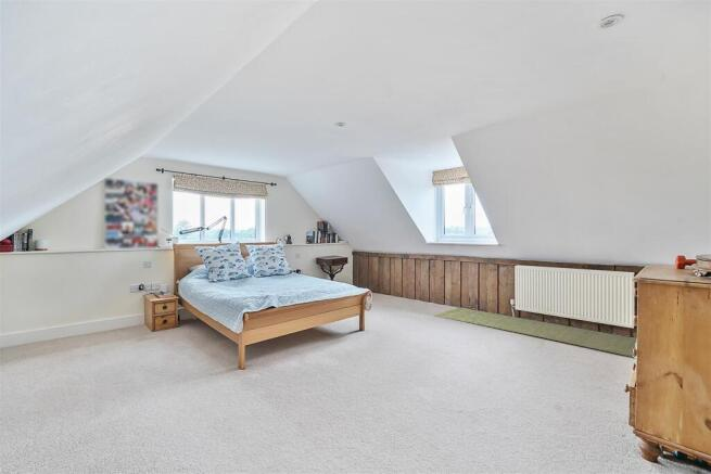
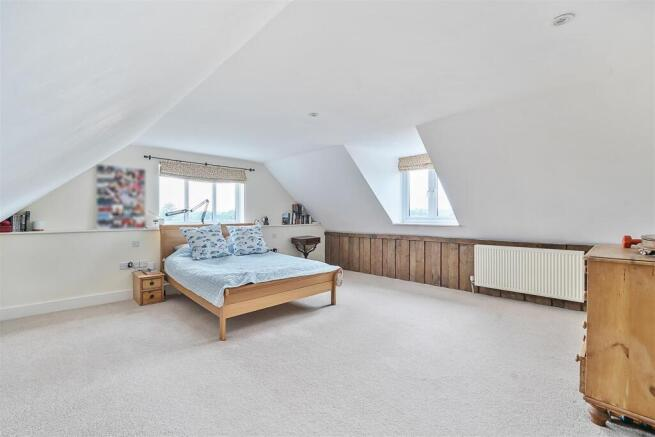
- rug (535, 328)
